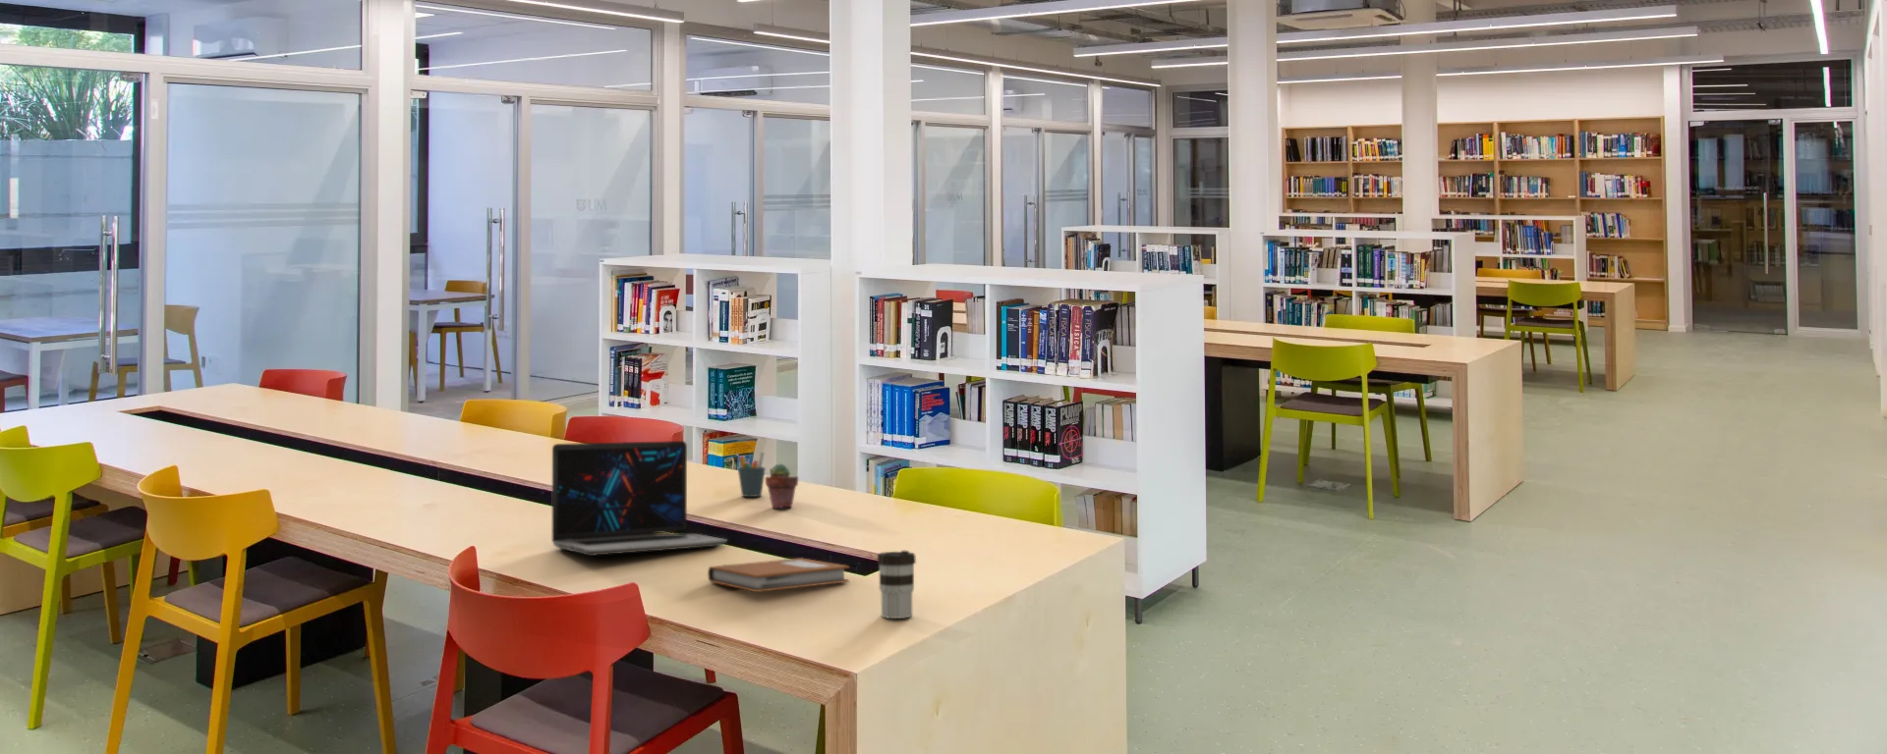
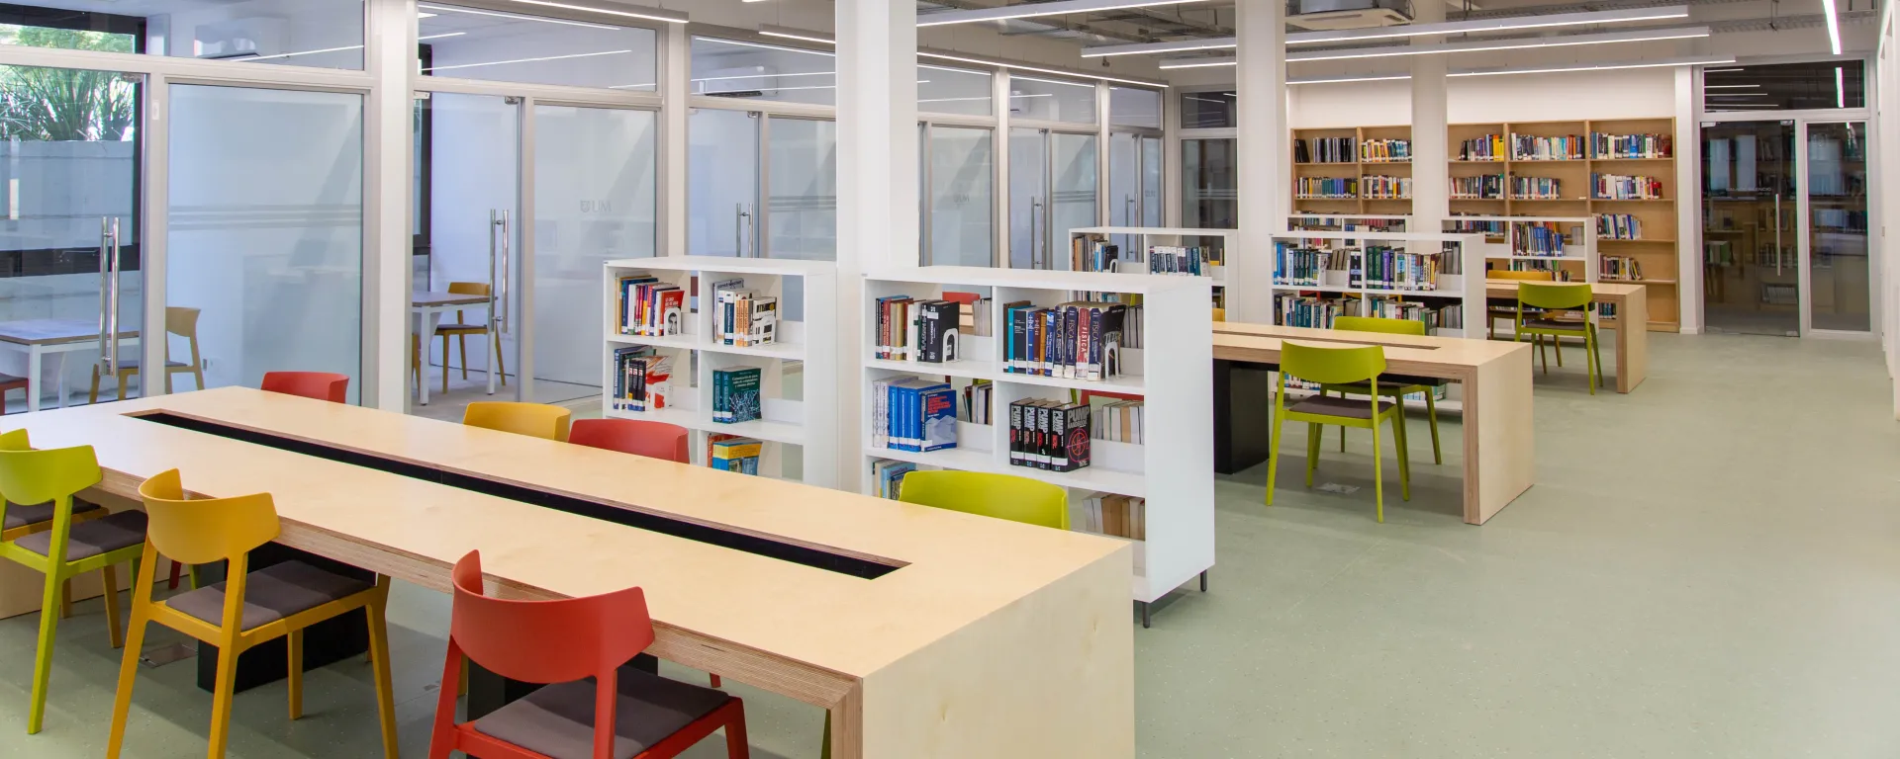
- pen holder (751, 474)
- notebook (780, 572)
- laptop (640, 494)
- potted succulent (781, 485)
- coffee cup (897, 583)
